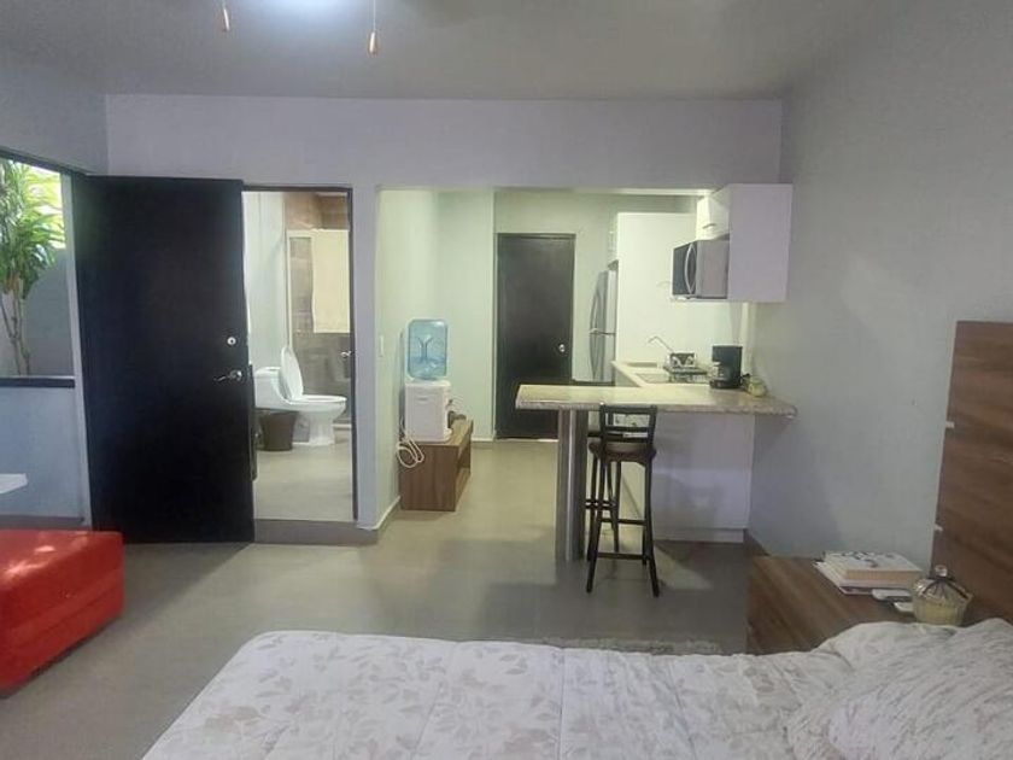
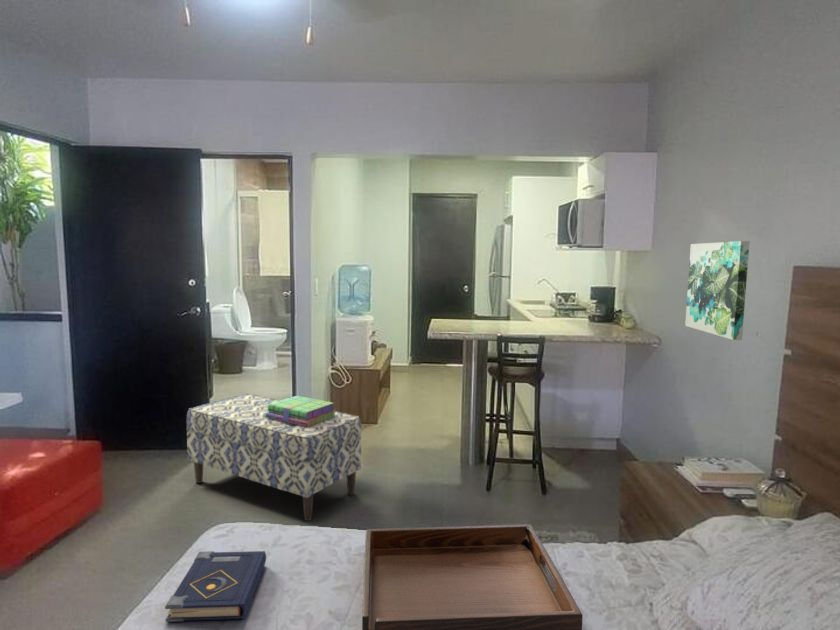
+ wall art (714, 287)
+ serving tray (459, 577)
+ book (220, 583)
+ bench (272, 450)
+ stack of books (301, 410)
